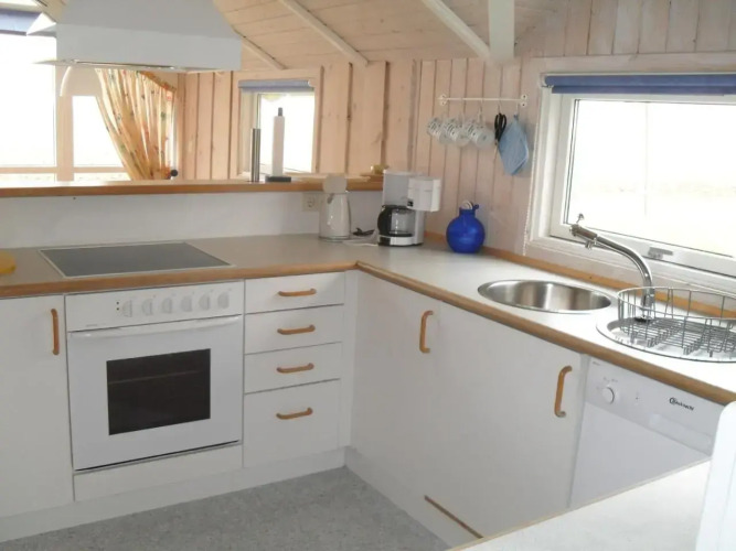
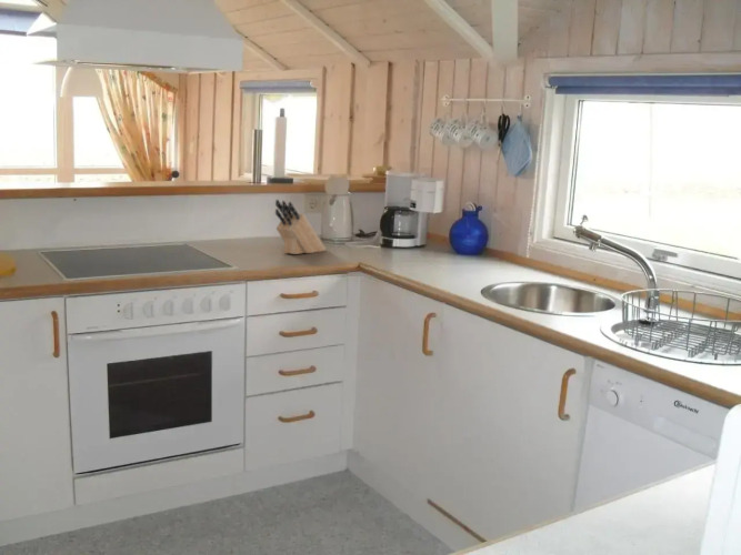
+ knife block (299, 225)
